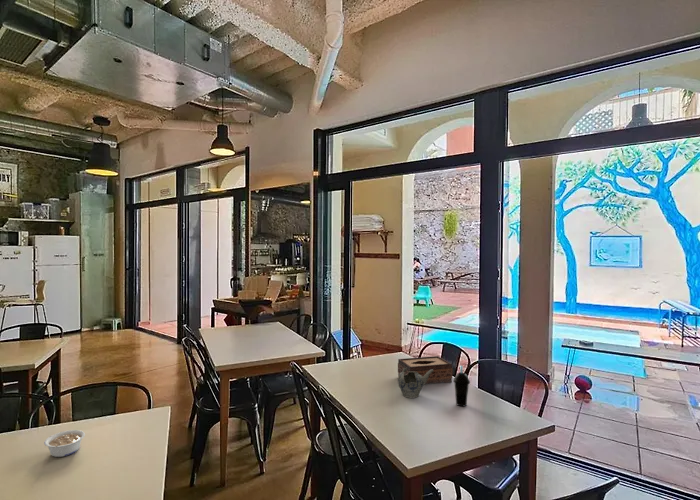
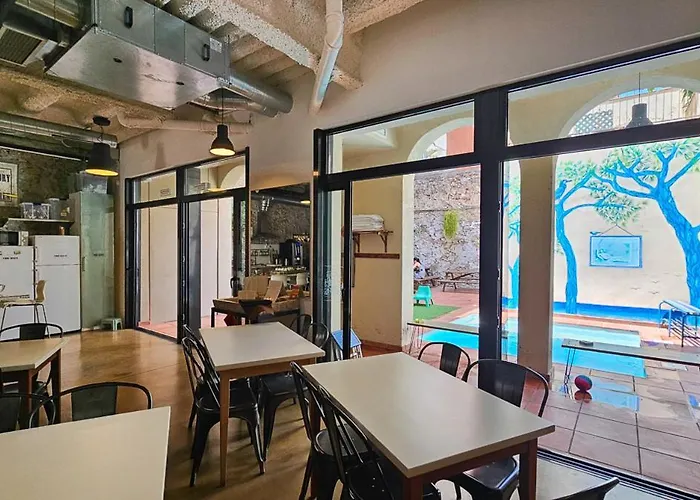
- teapot (415, 381)
- cup (461, 385)
- legume (65, 443)
- tissue box (424, 370)
